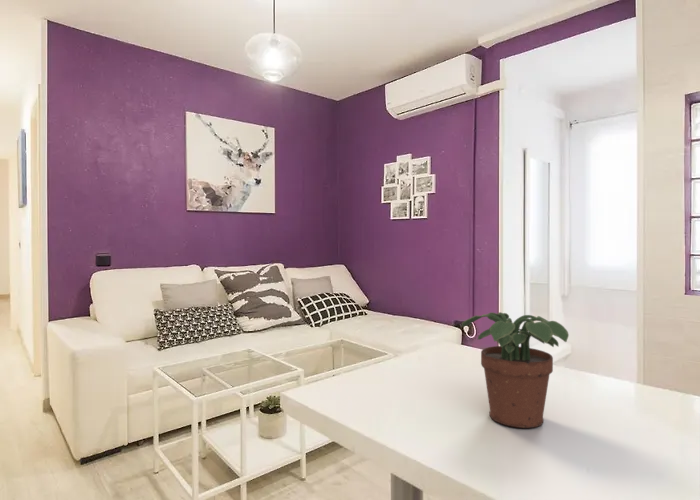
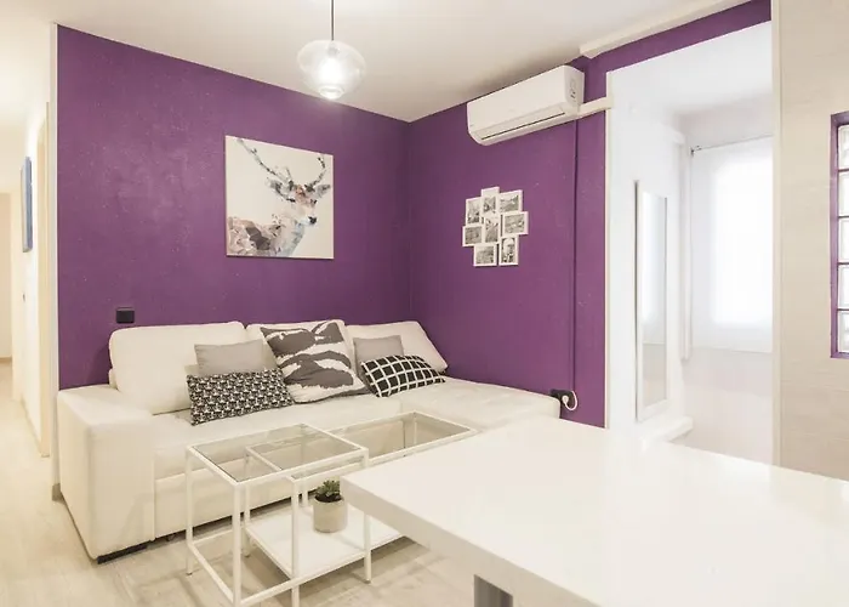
- potted plant (511, 366)
